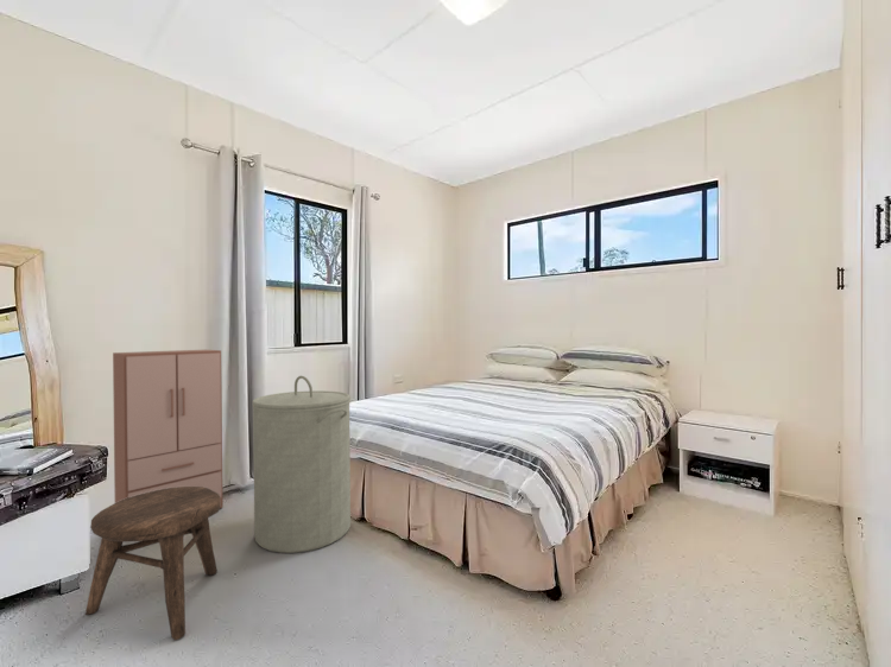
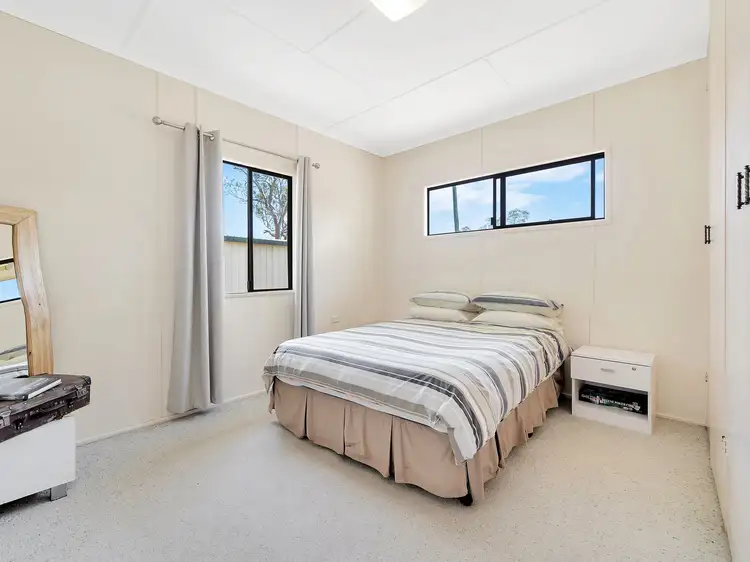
- stool (166, 551)
- laundry hamper (303, 452)
- cabinet (170, 433)
